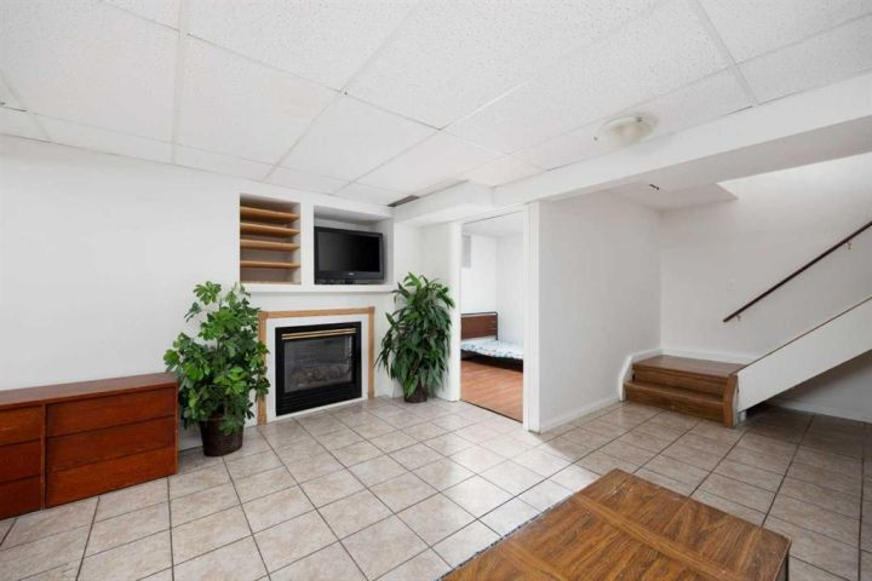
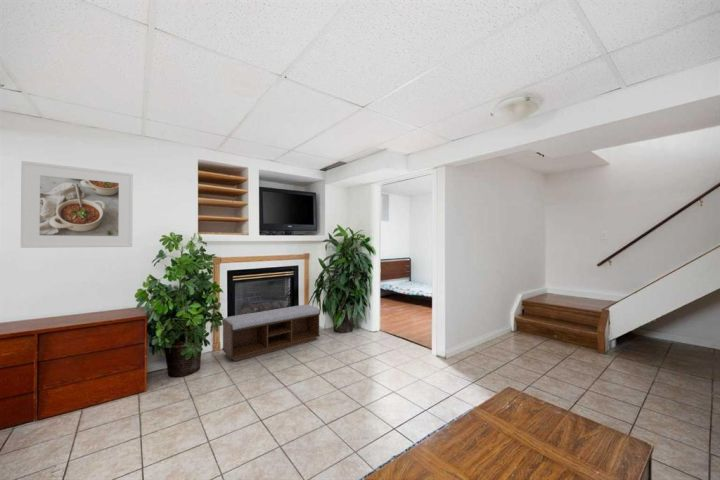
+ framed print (81, 207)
+ bench (274, 328)
